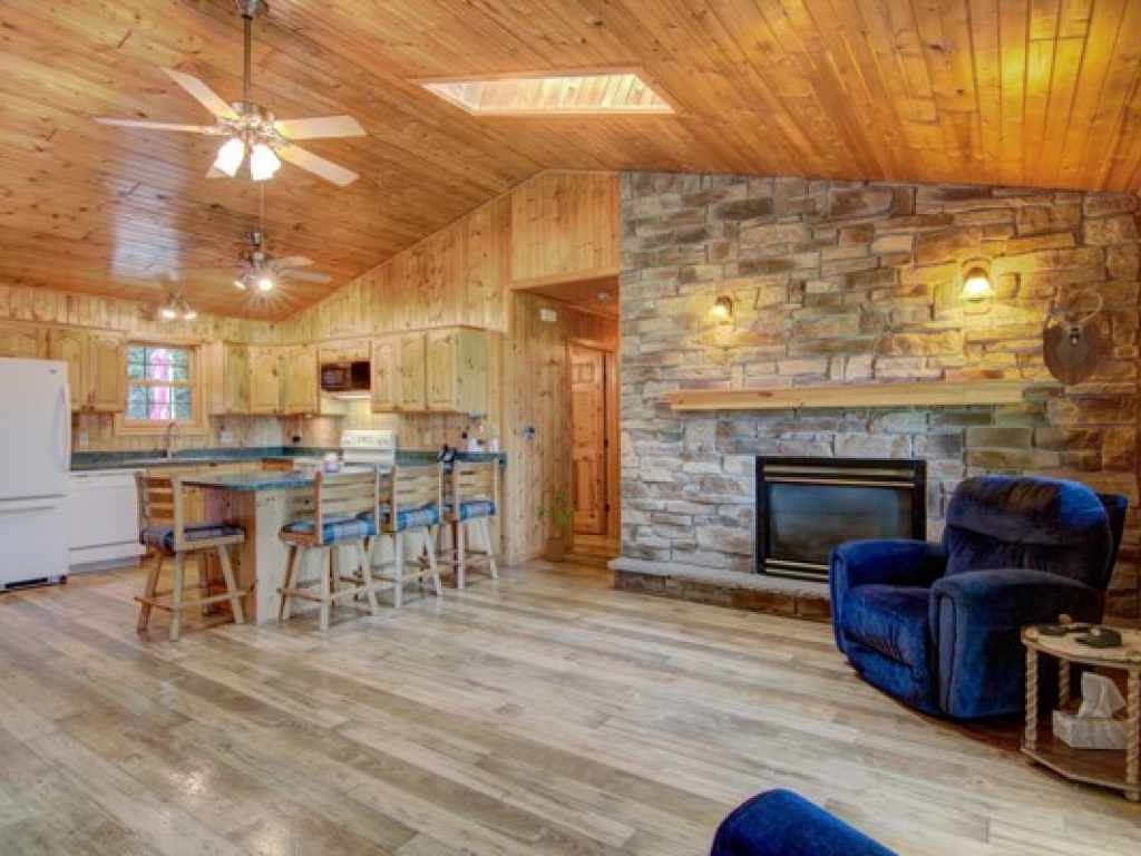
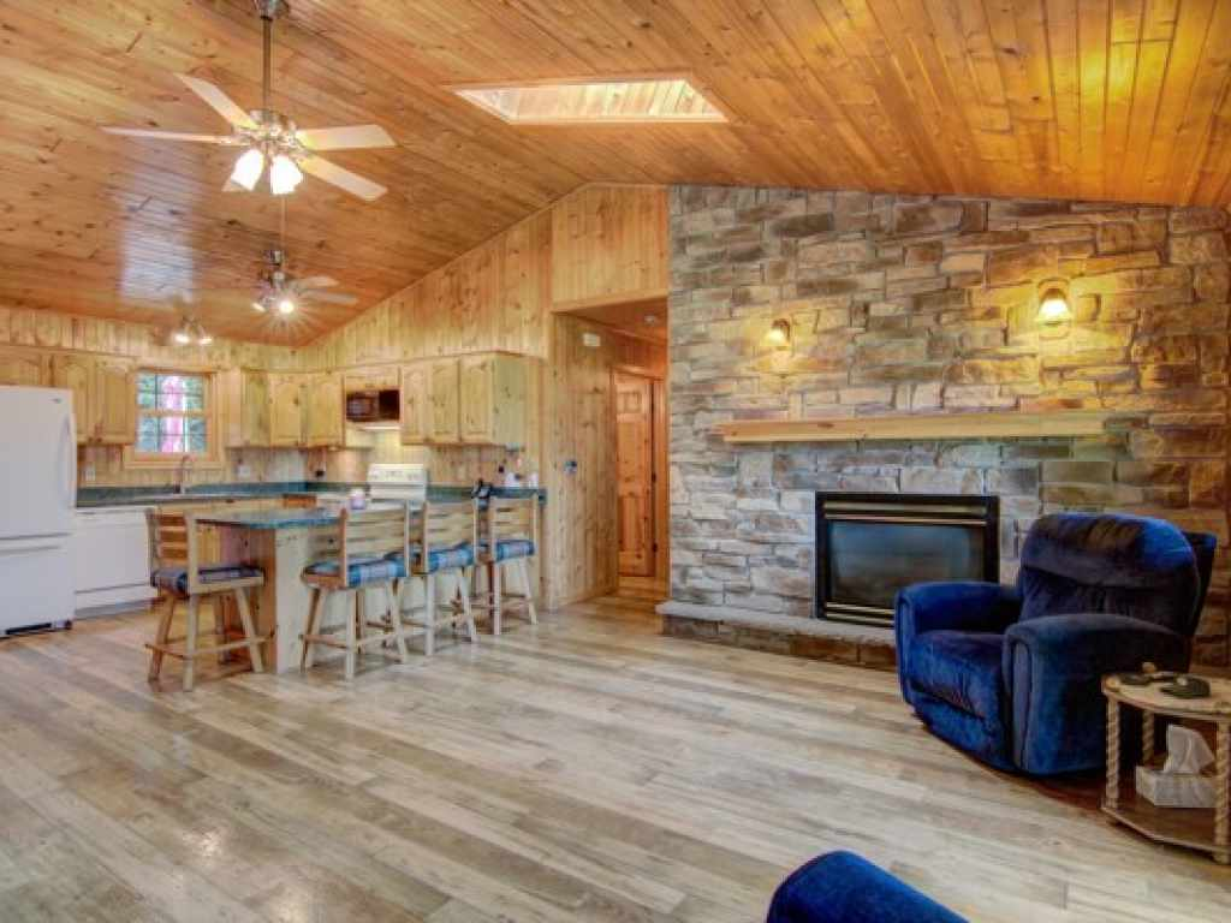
- house plant (558, 527)
- mounted trophy (1073, 340)
